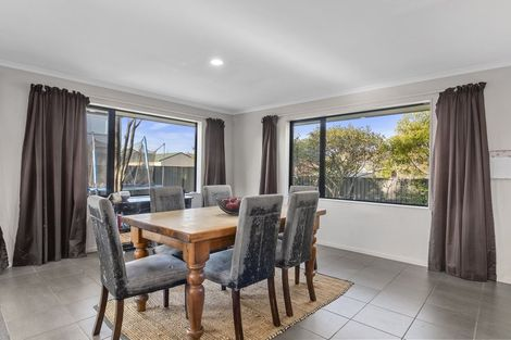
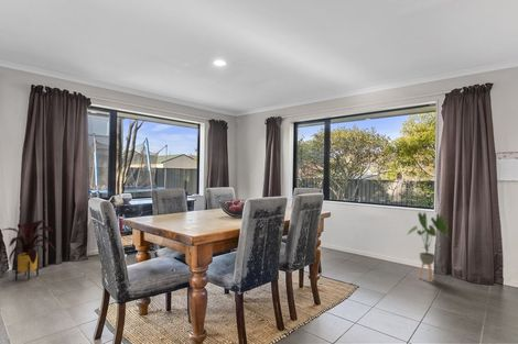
+ house plant (25, 248)
+ house plant (429, 245)
